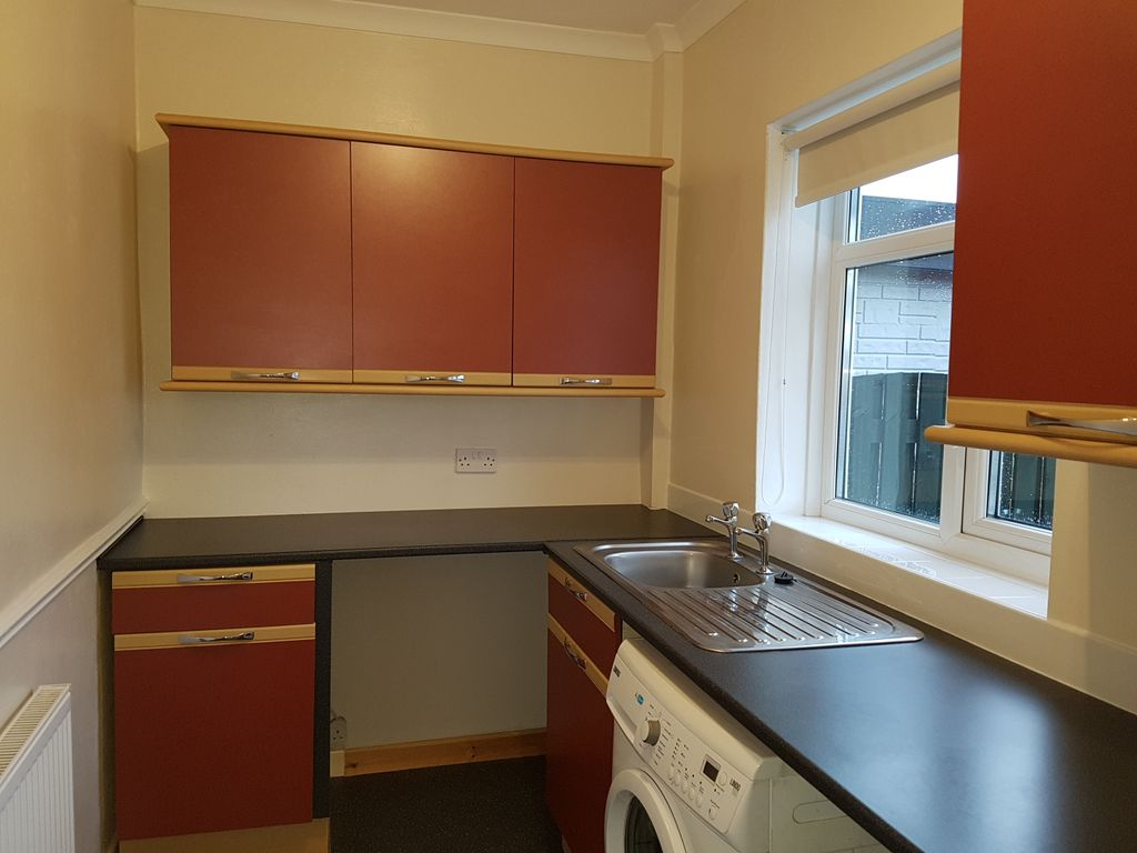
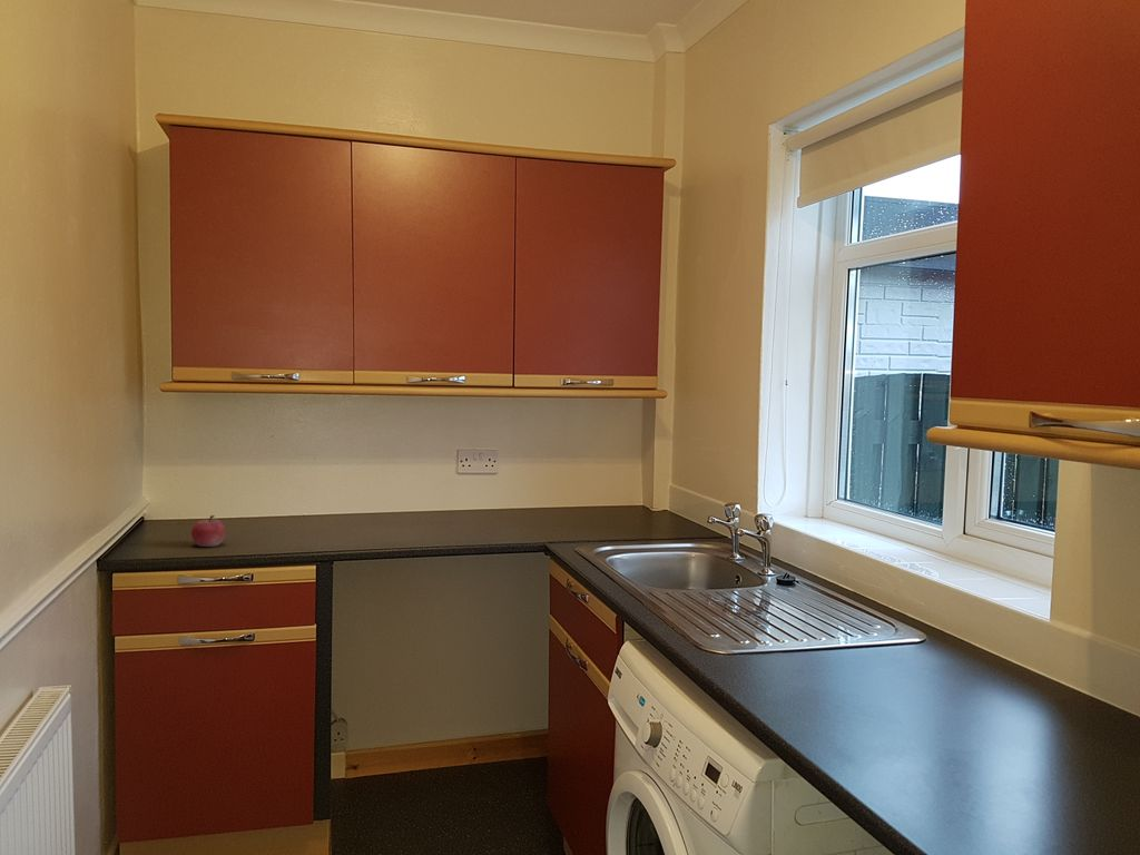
+ fruit (208, 529)
